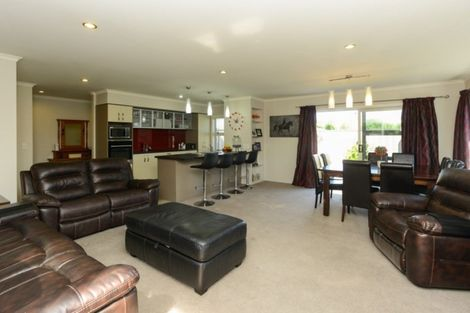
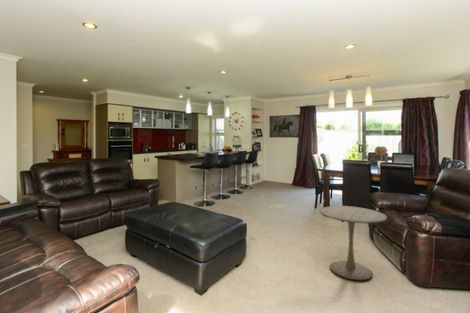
+ side table (351, 241)
